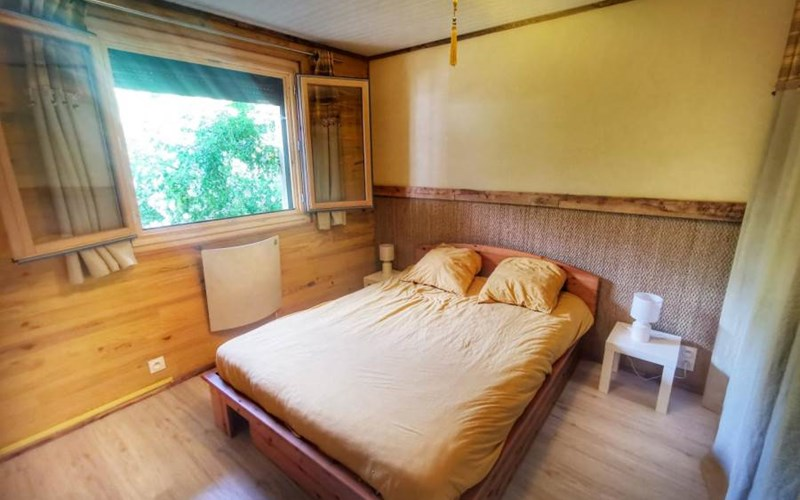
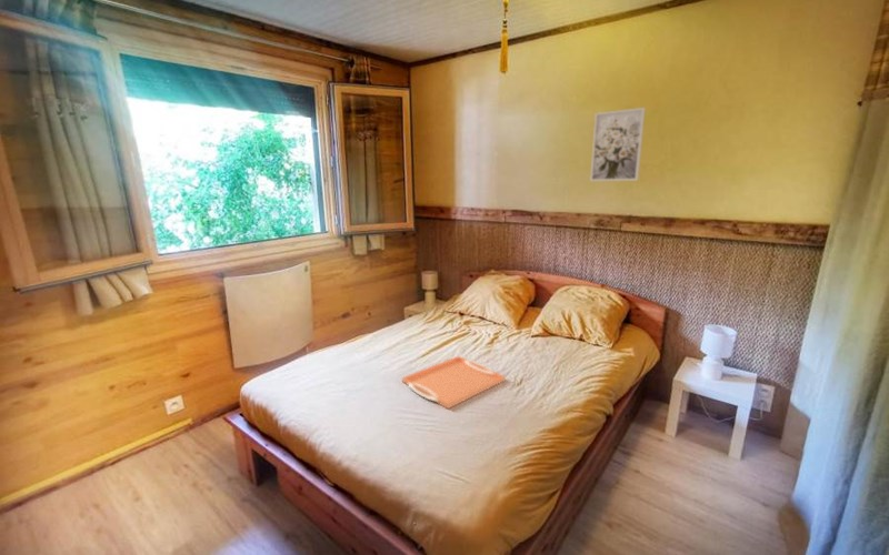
+ serving tray (453, 379)
+ wall art (616, 145)
